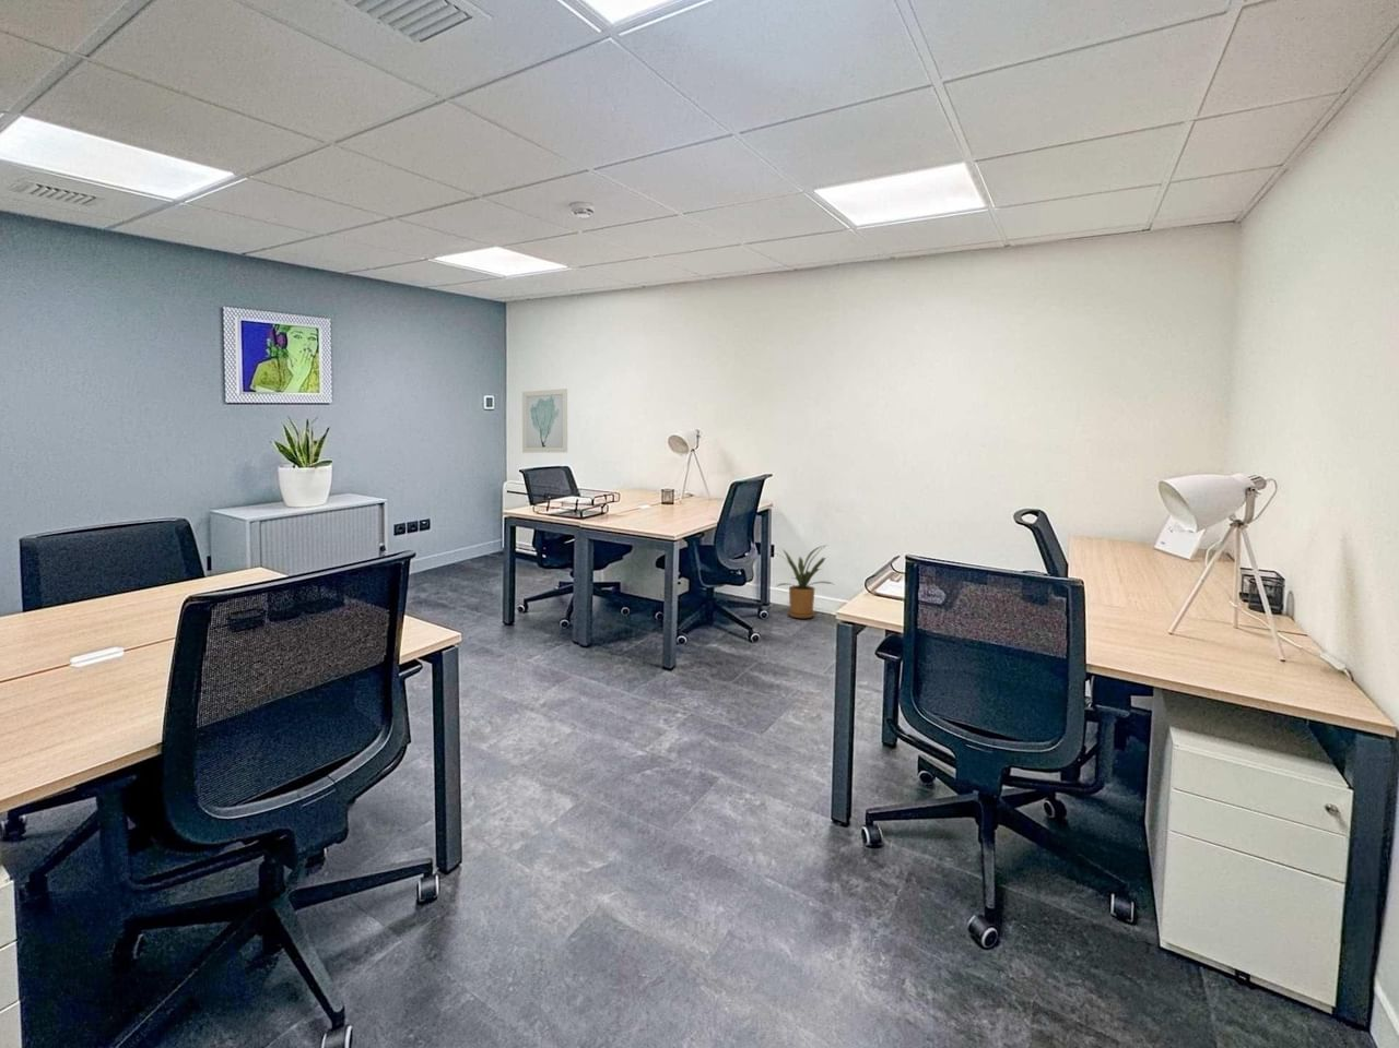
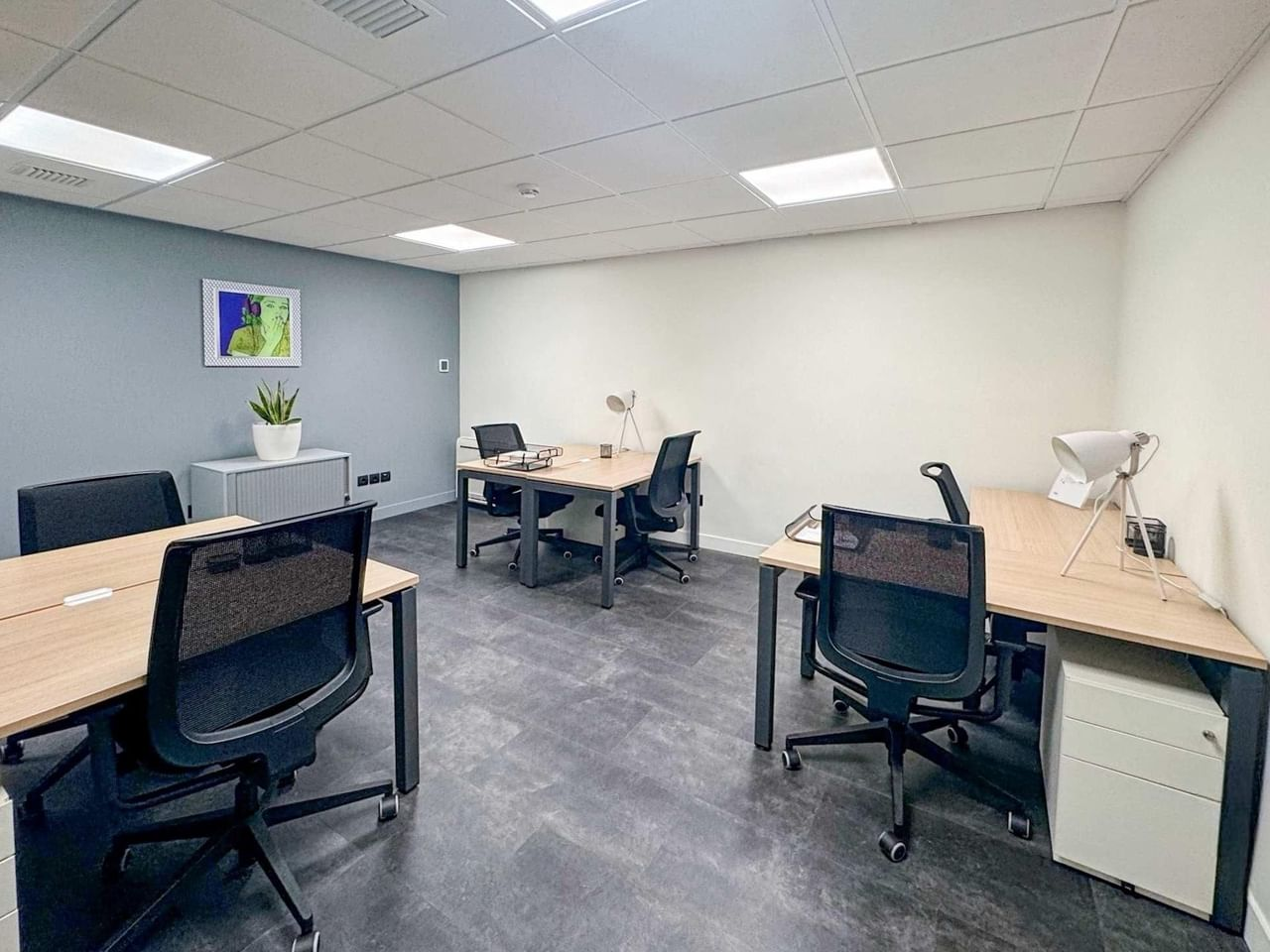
- wall art (544, 422)
- house plant (802, 579)
